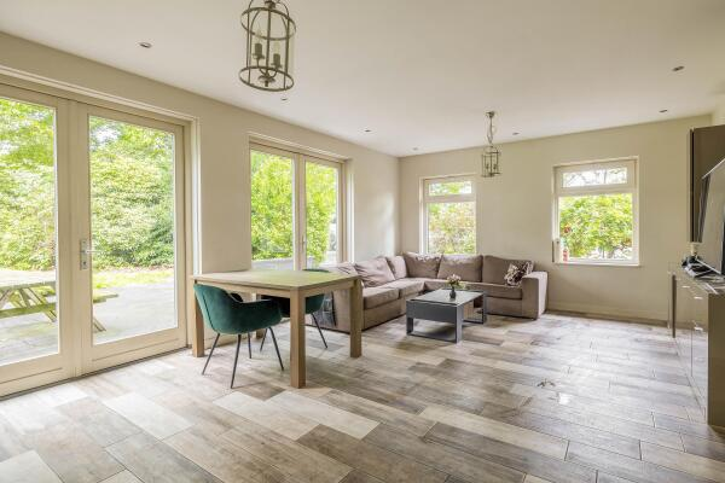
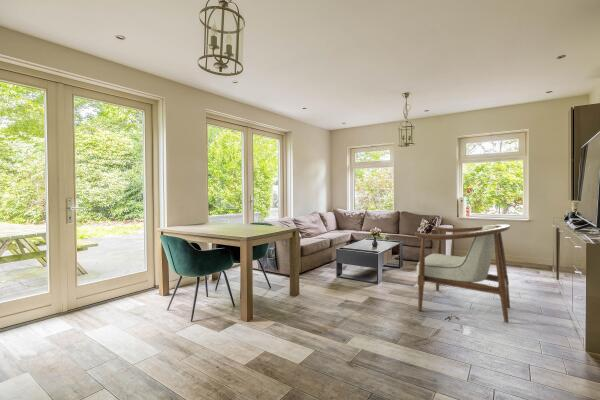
+ armchair (463, 264)
